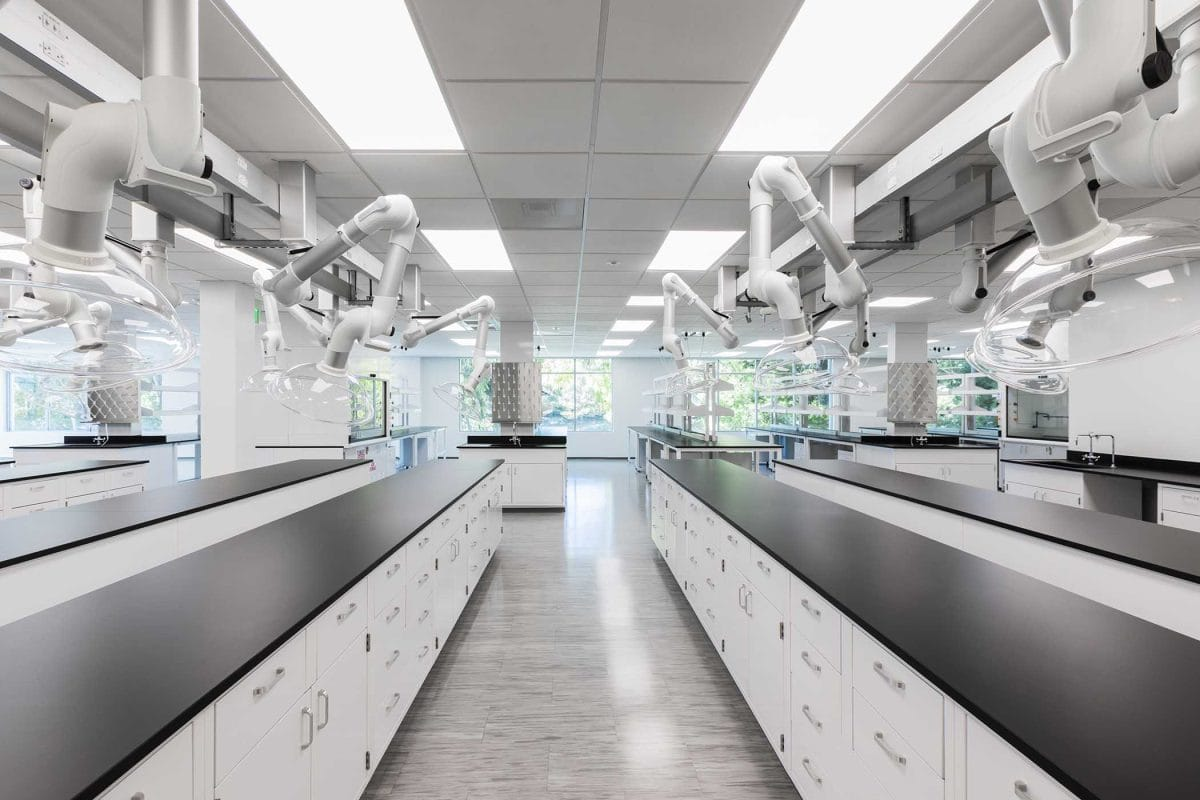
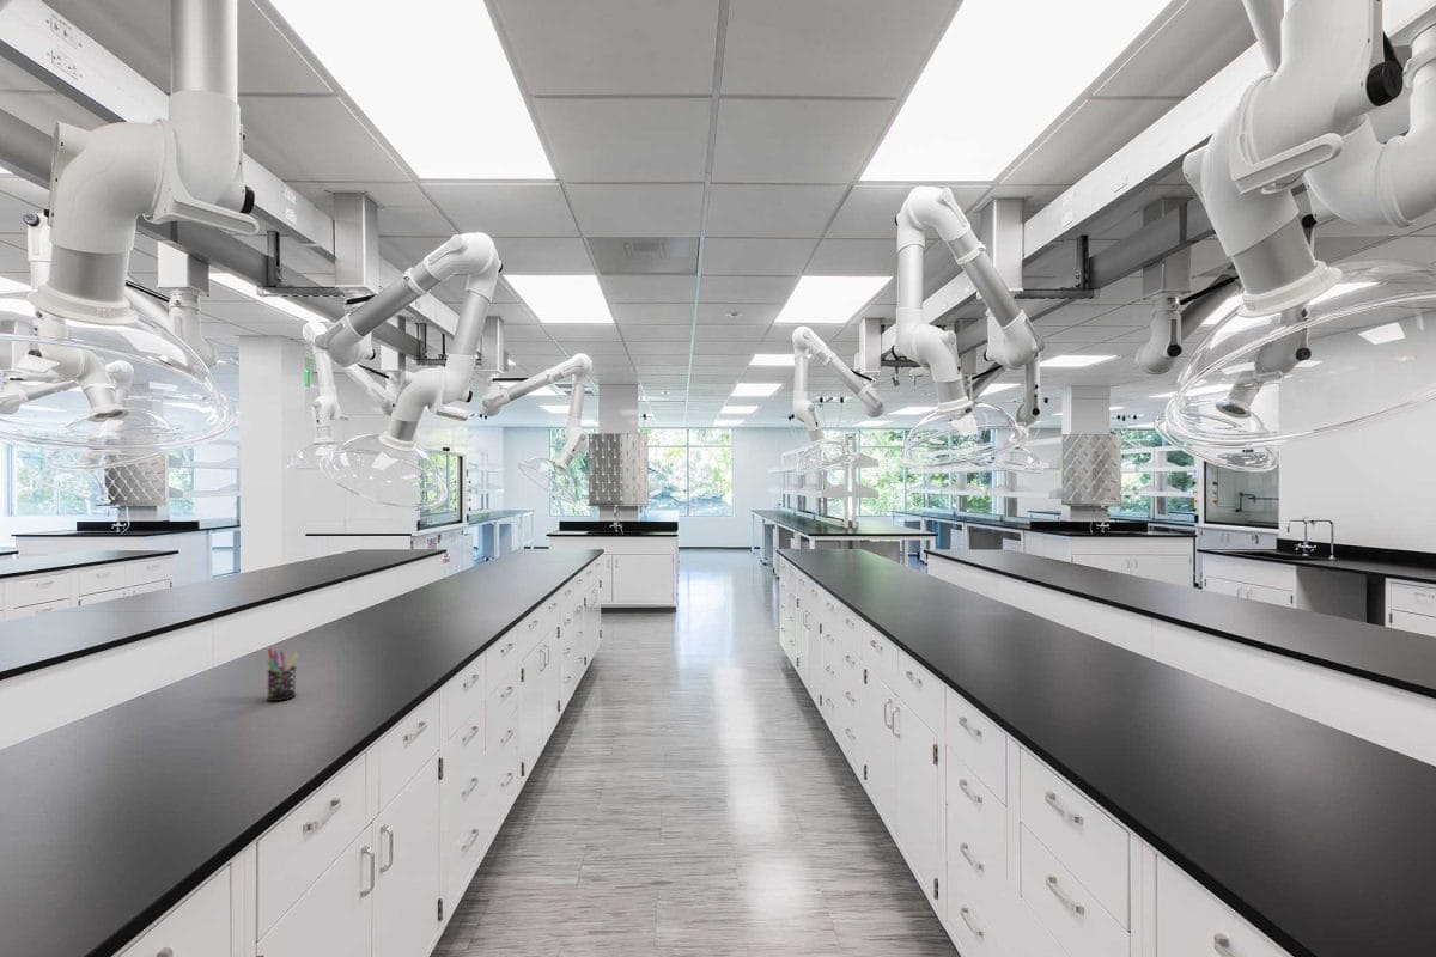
+ pen holder (278, 673)
